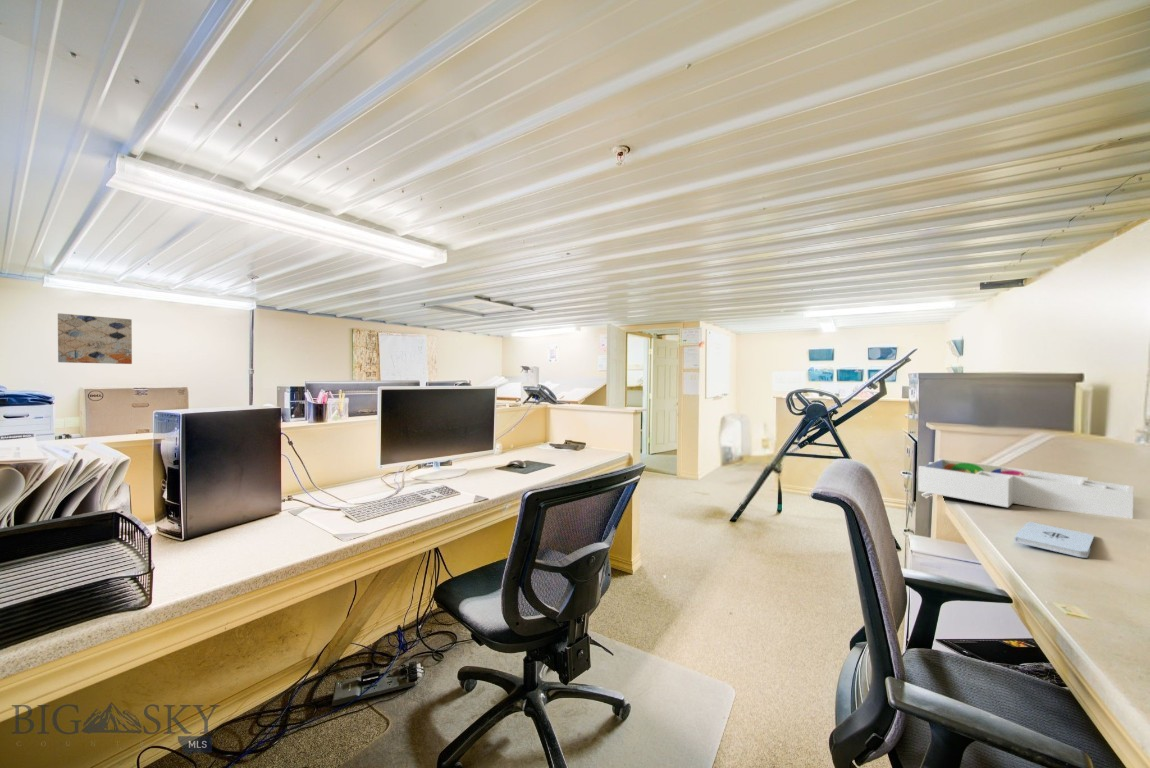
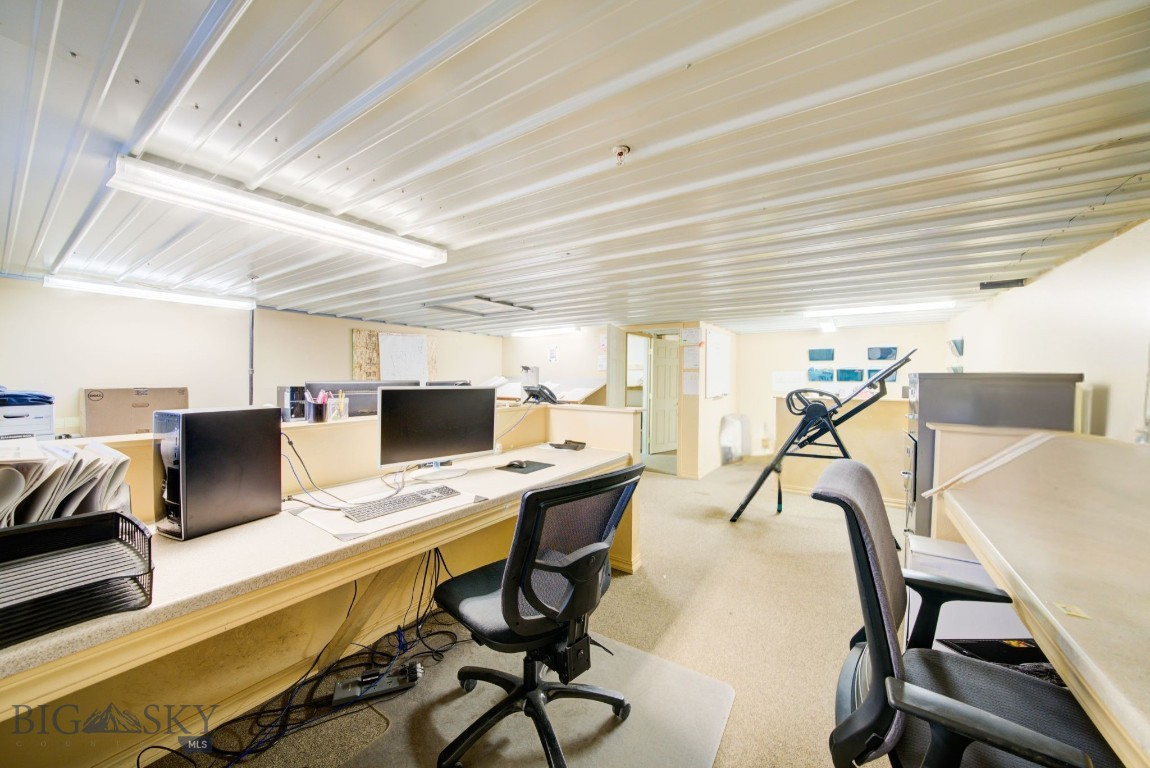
- wall art (96, 339)
- desk organizer (1016, 487)
- notepad (1054, 538)
